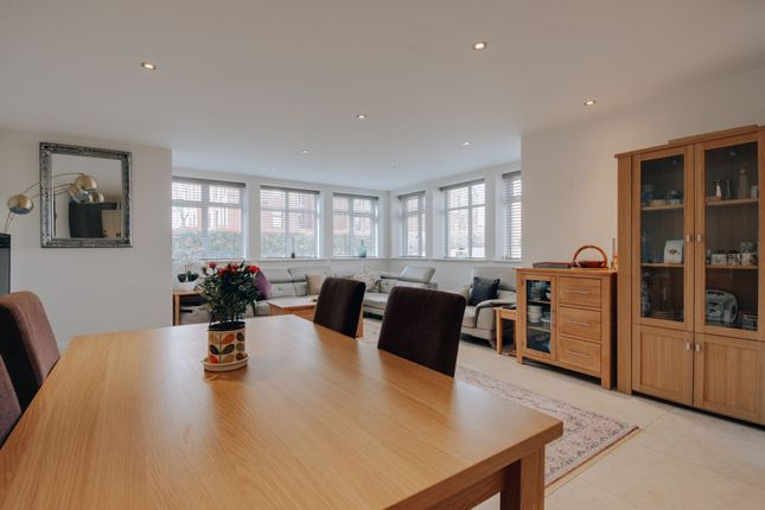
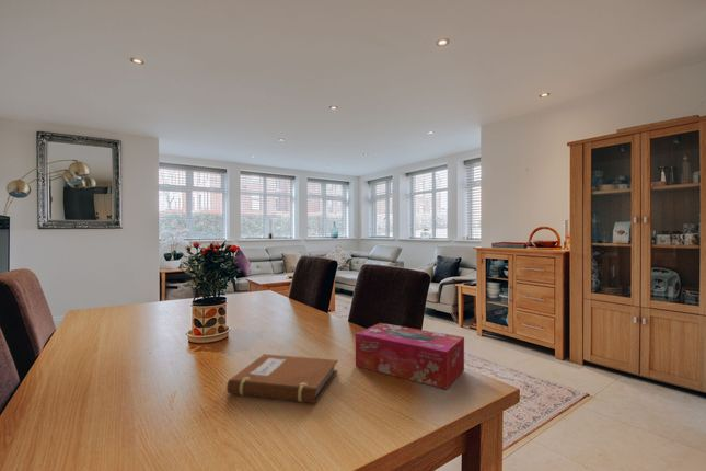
+ notebook (283, 376)
+ tissue box (408, 352)
